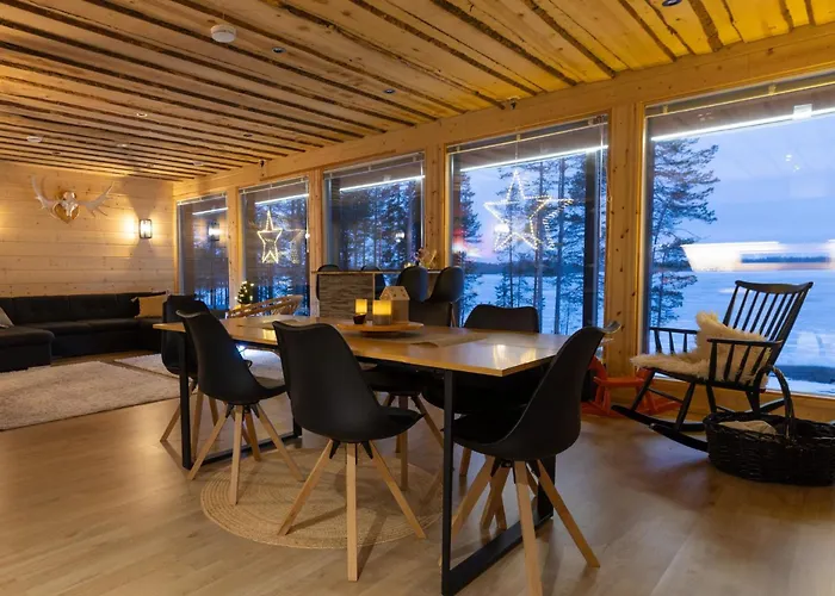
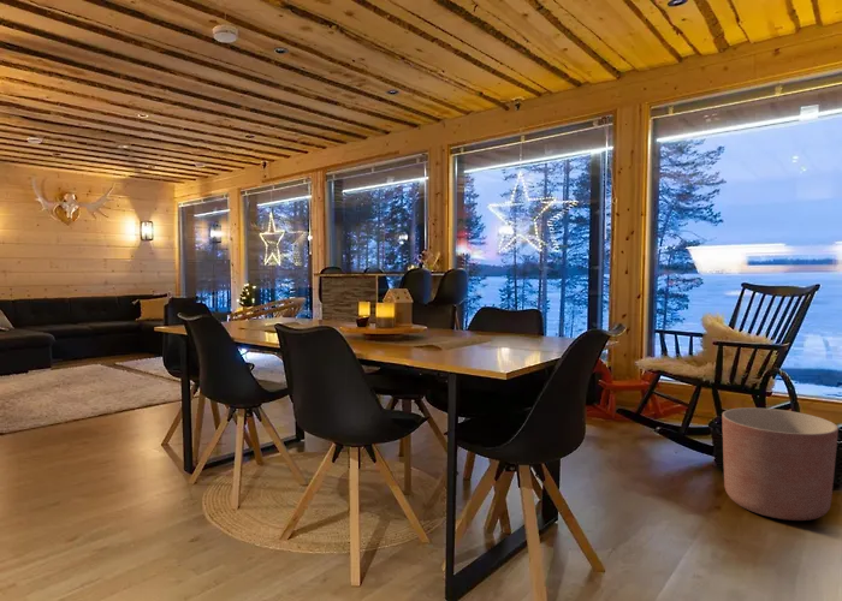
+ planter (776, 463)
